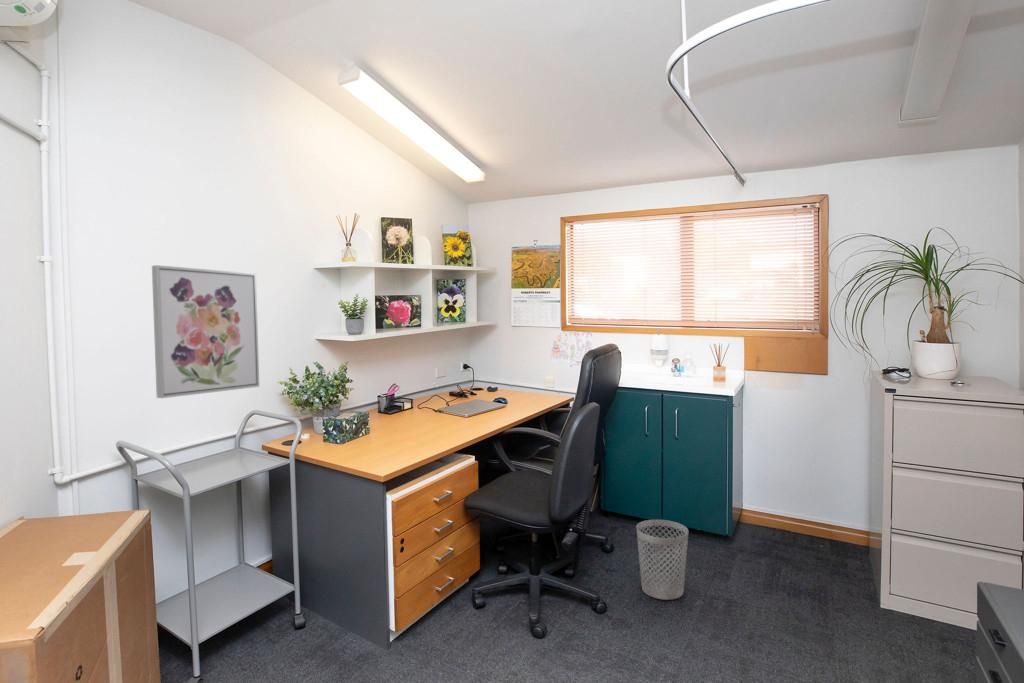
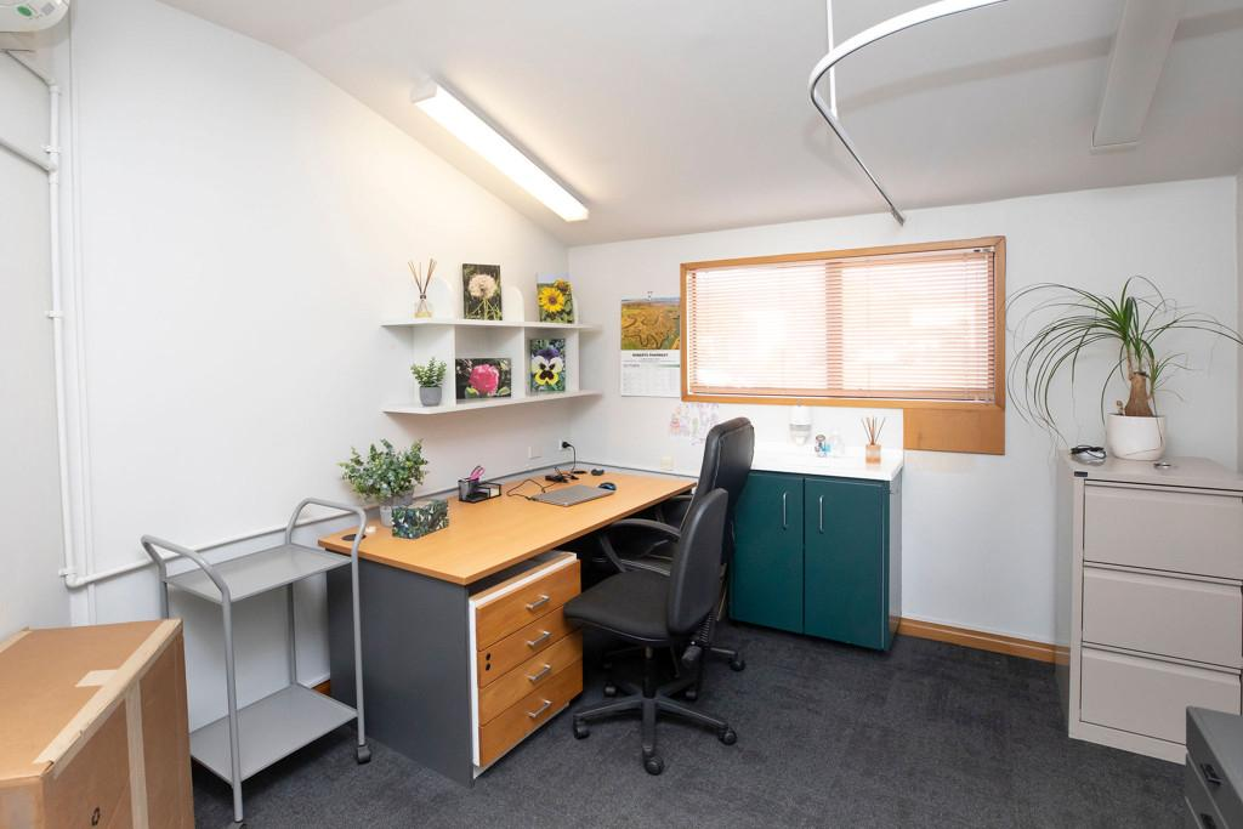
- wastebasket (661, 559)
- wall art (209, 331)
